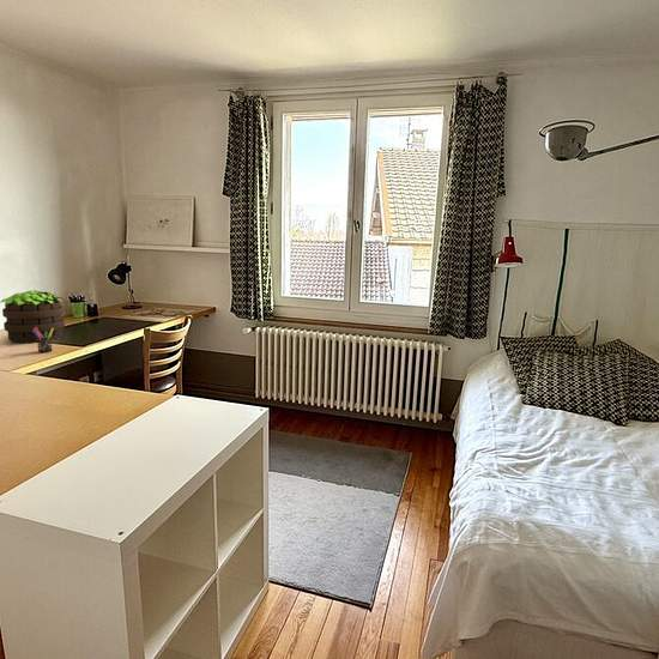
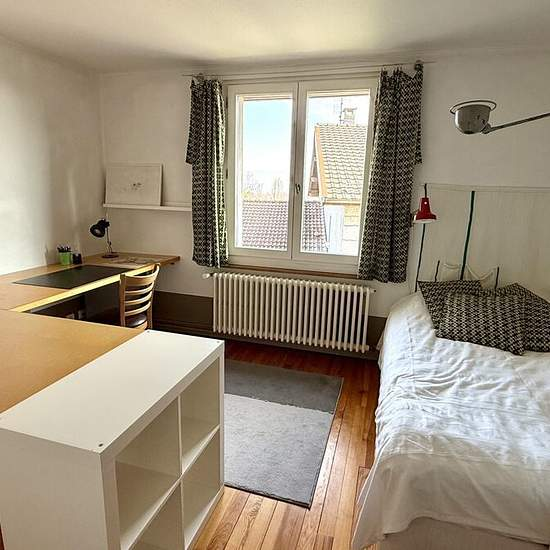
- pen holder (43, 339)
- potted plant (34, 314)
